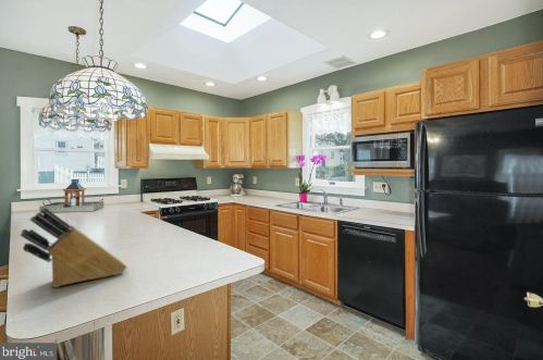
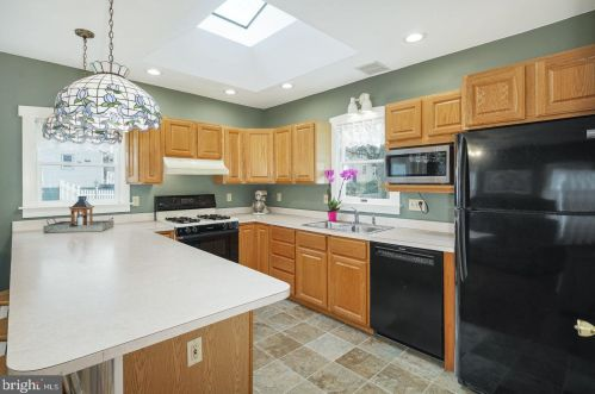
- knife block (77, 241)
